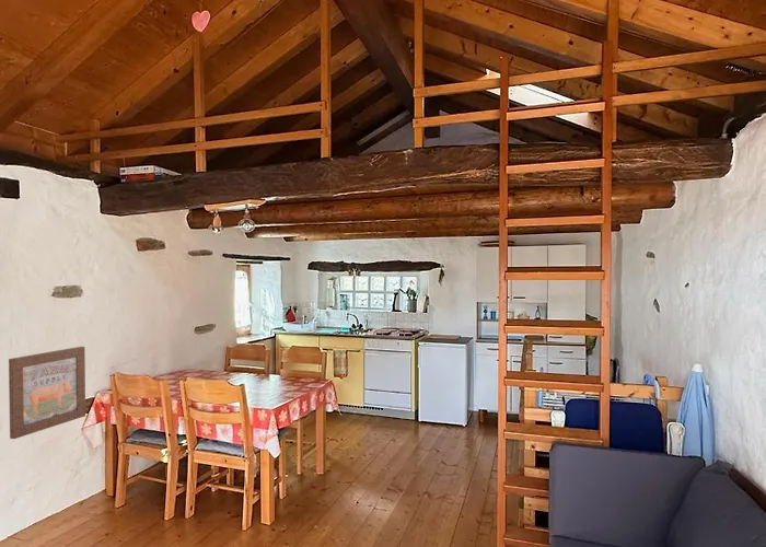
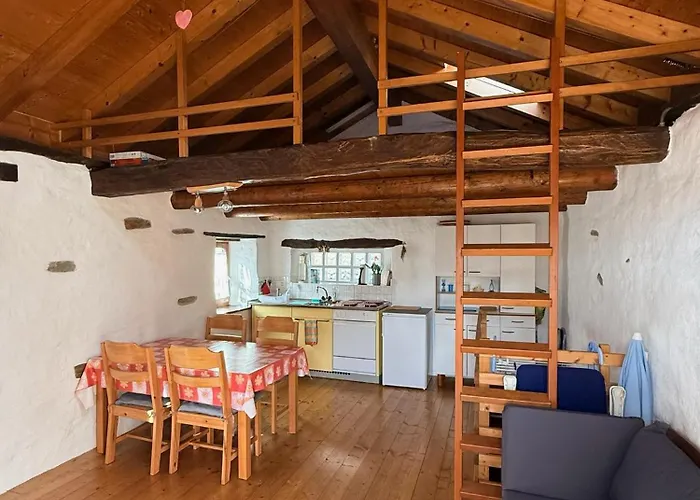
- wall art (49, 389)
